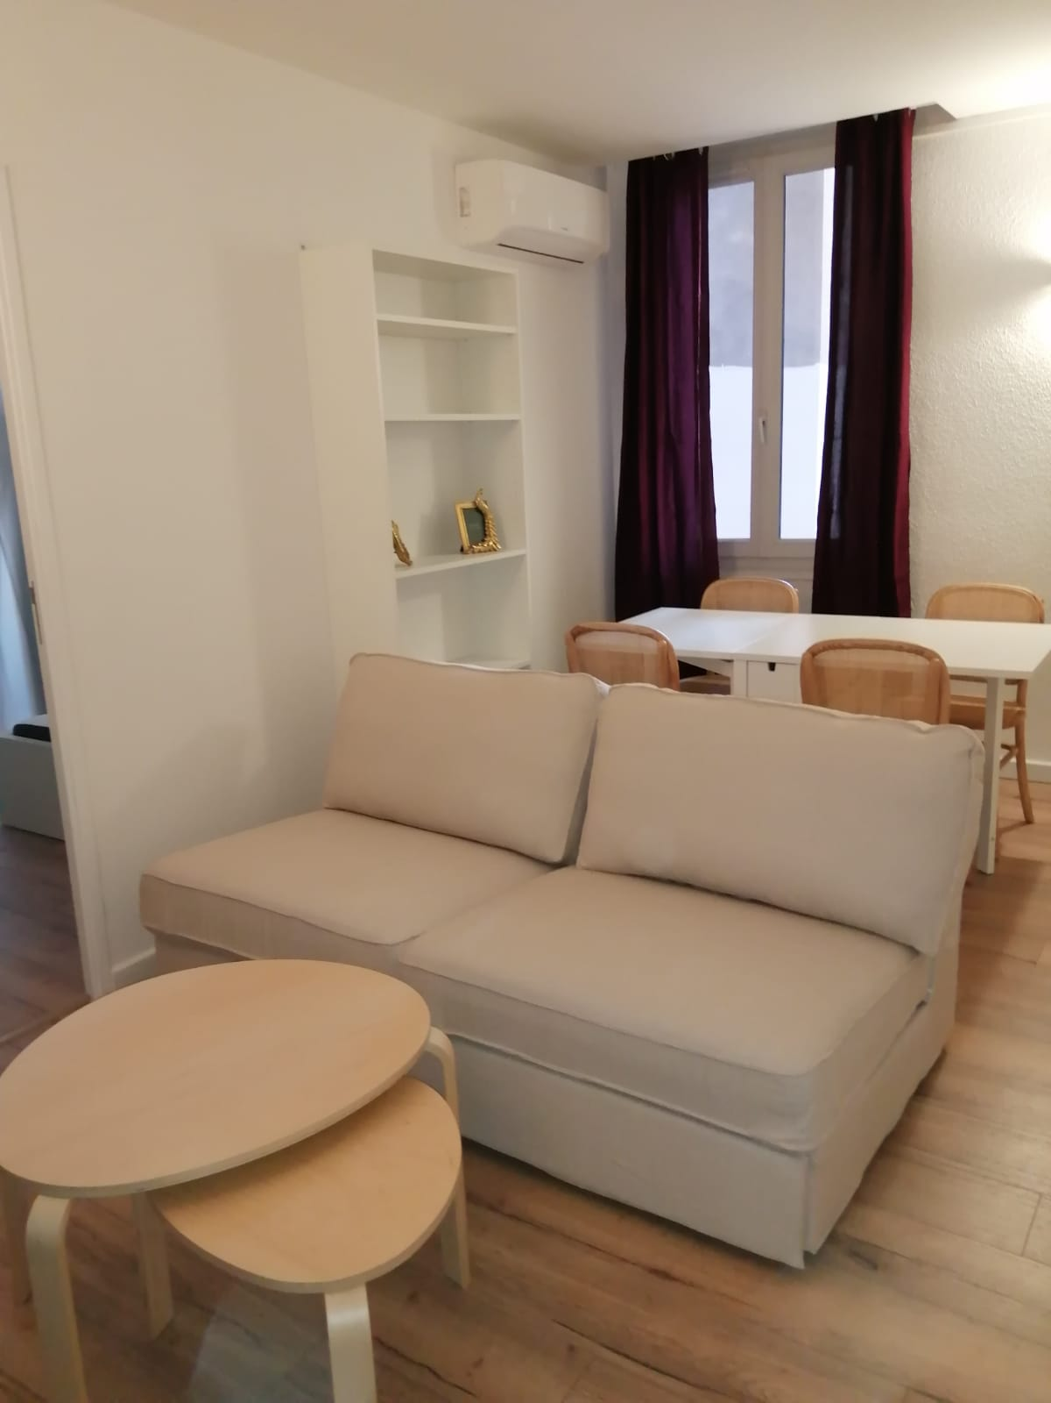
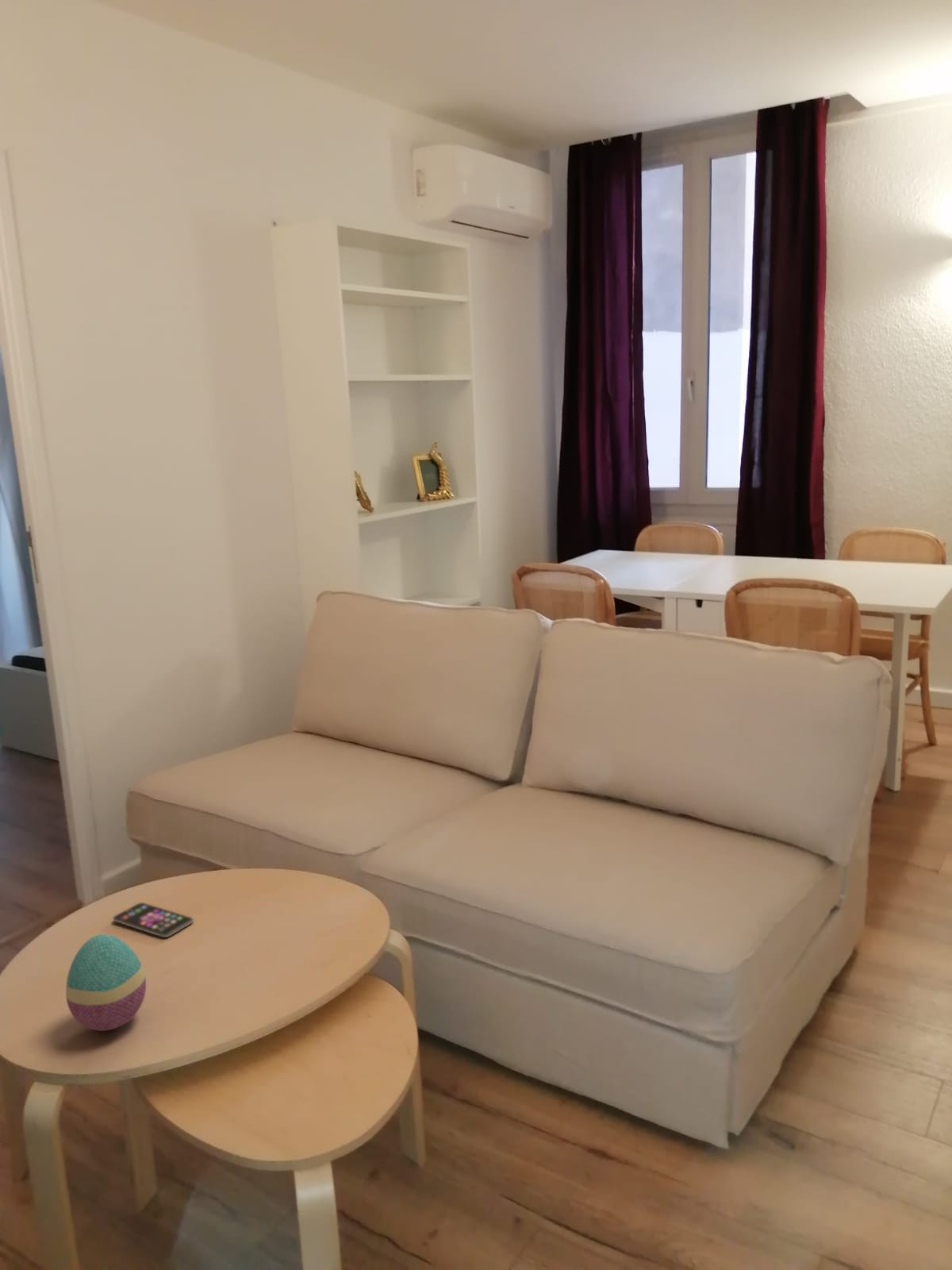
+ decorative egg (106, 980)
+ smartphone (152, 919)
